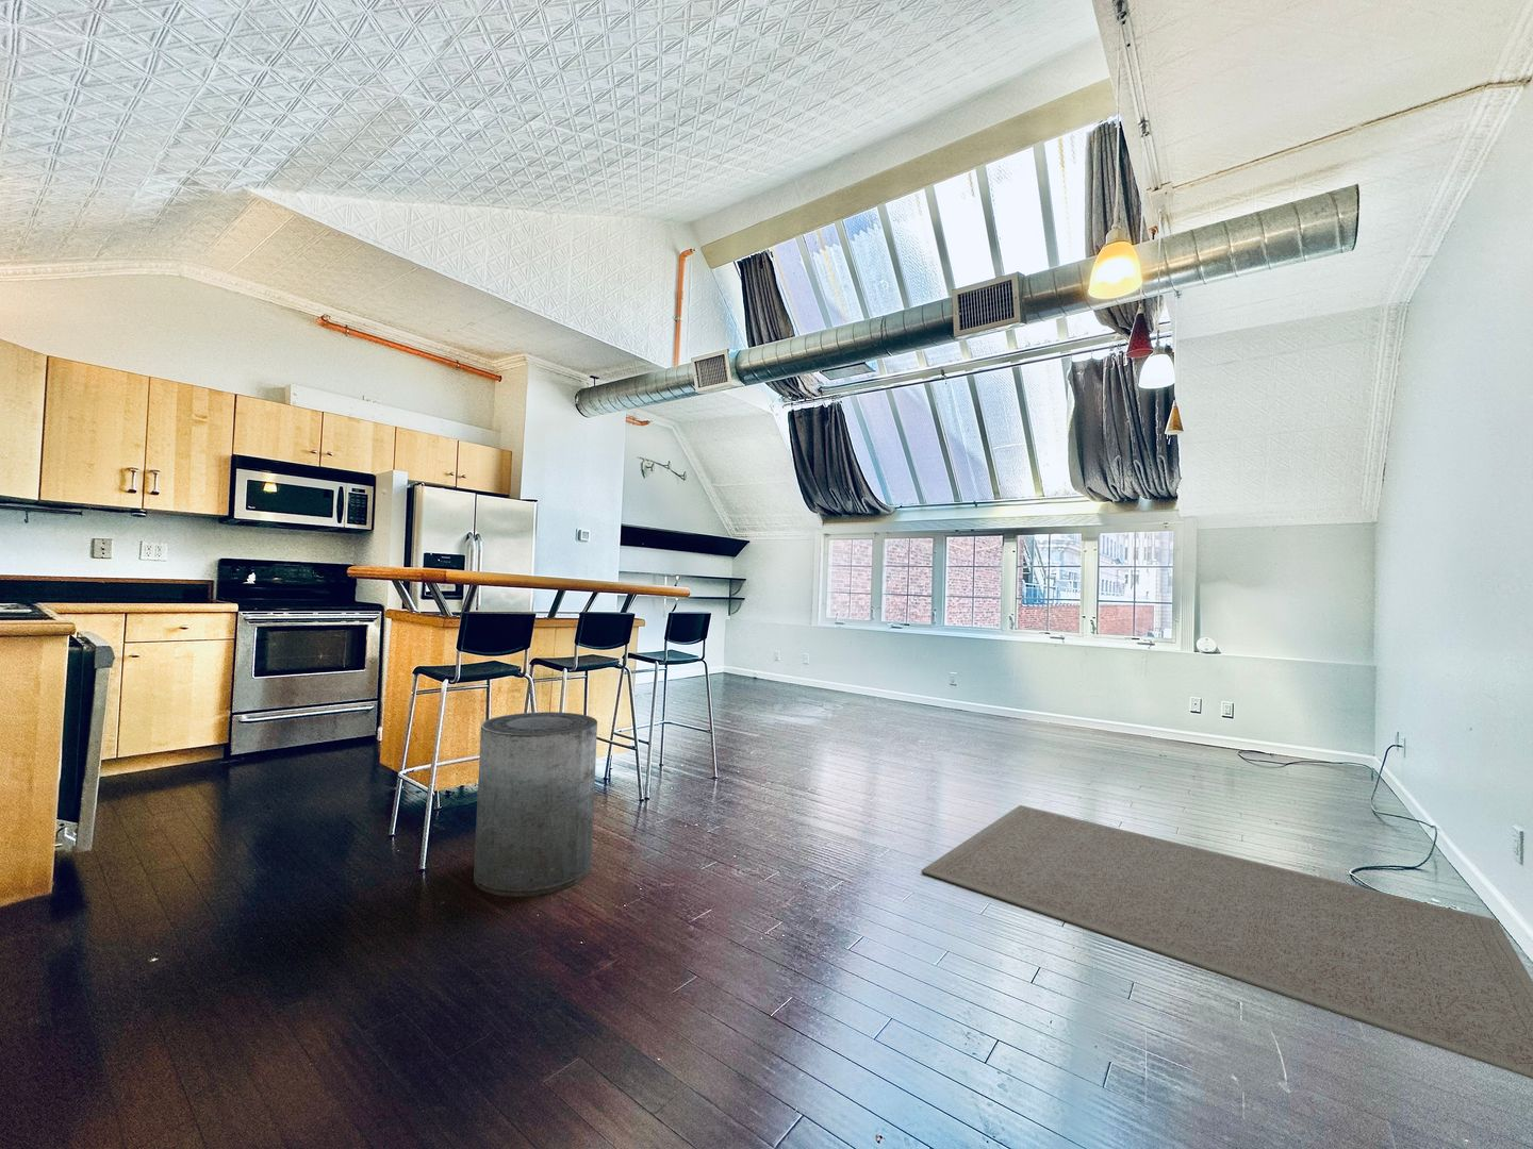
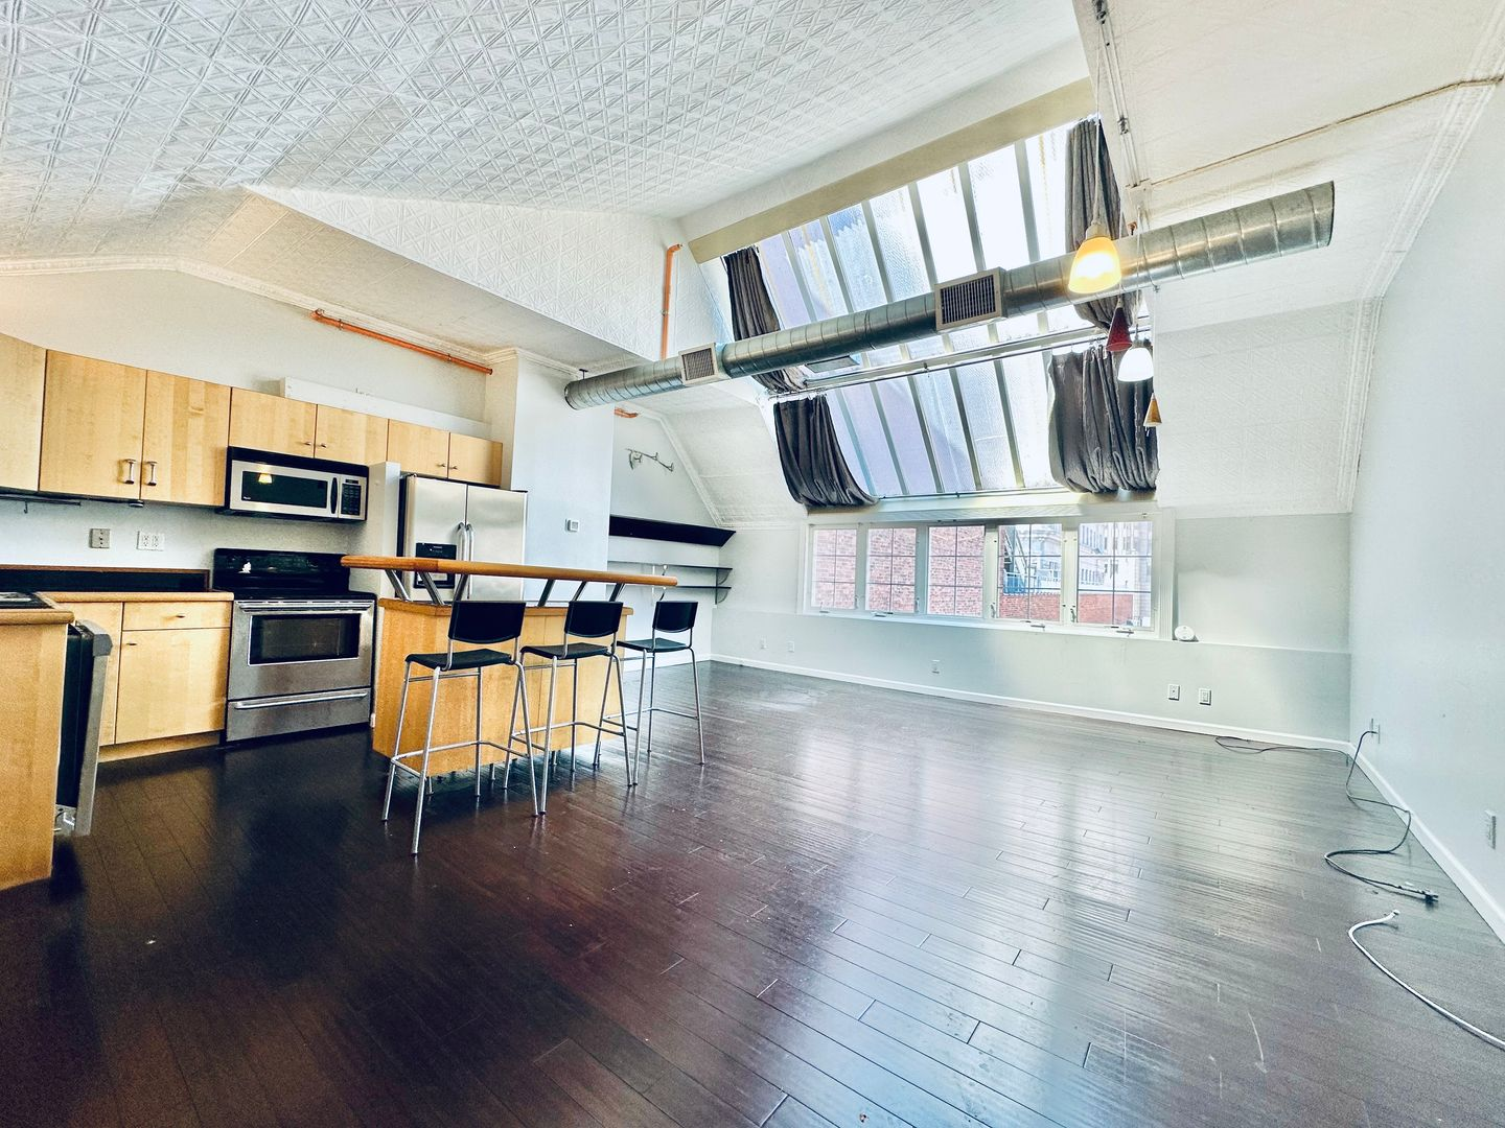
- trash can (536, 795)
- rug (1195, 893)
